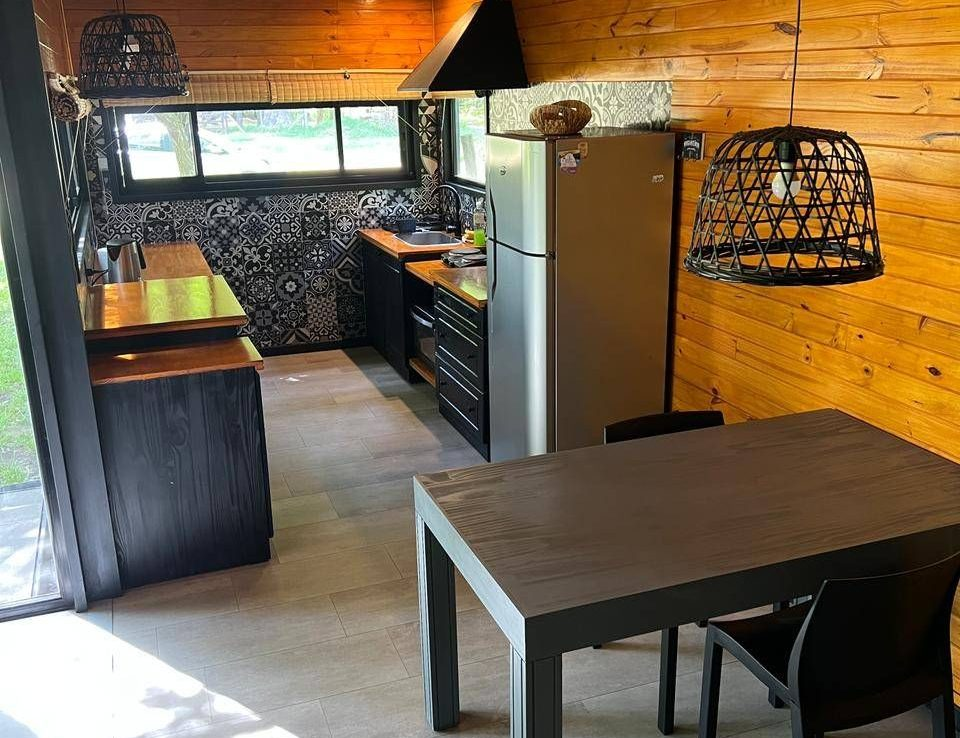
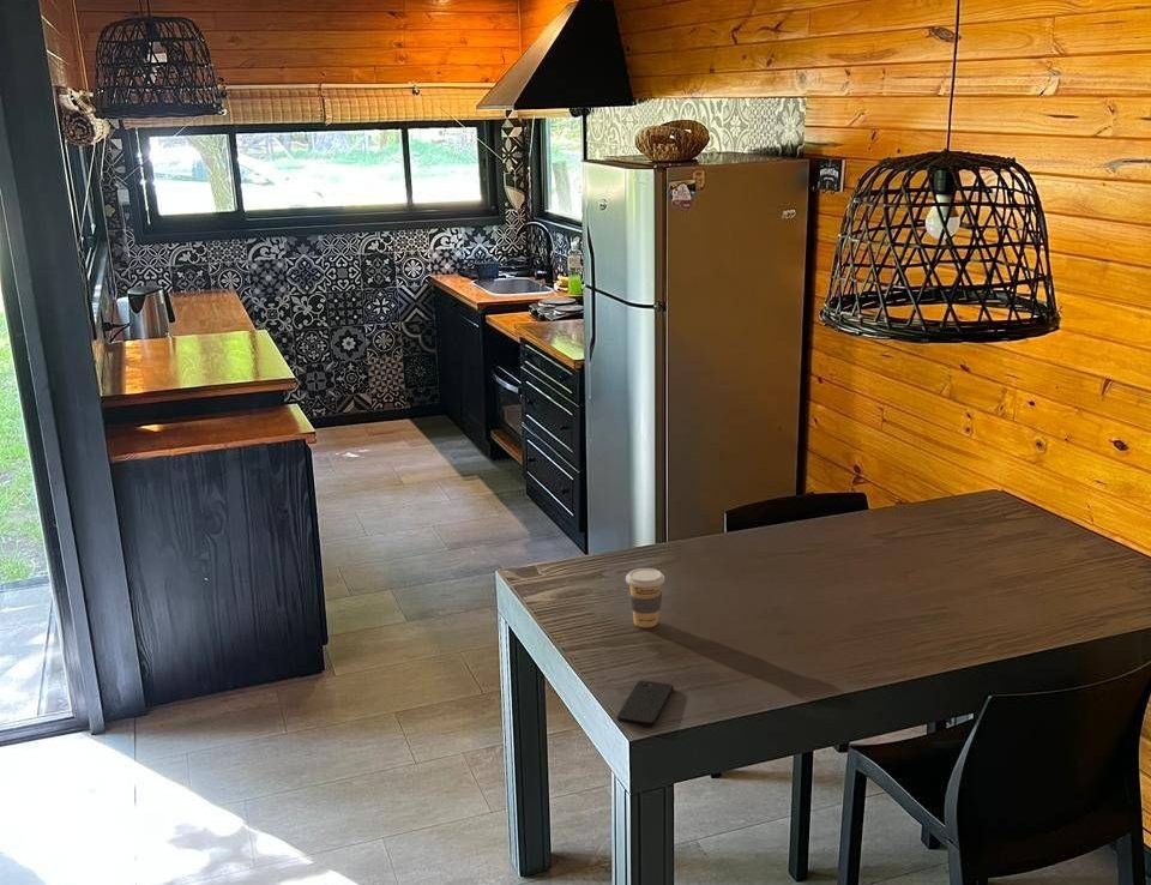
+ smartphone (645, 702)
+ coffee cup (645, 598)
